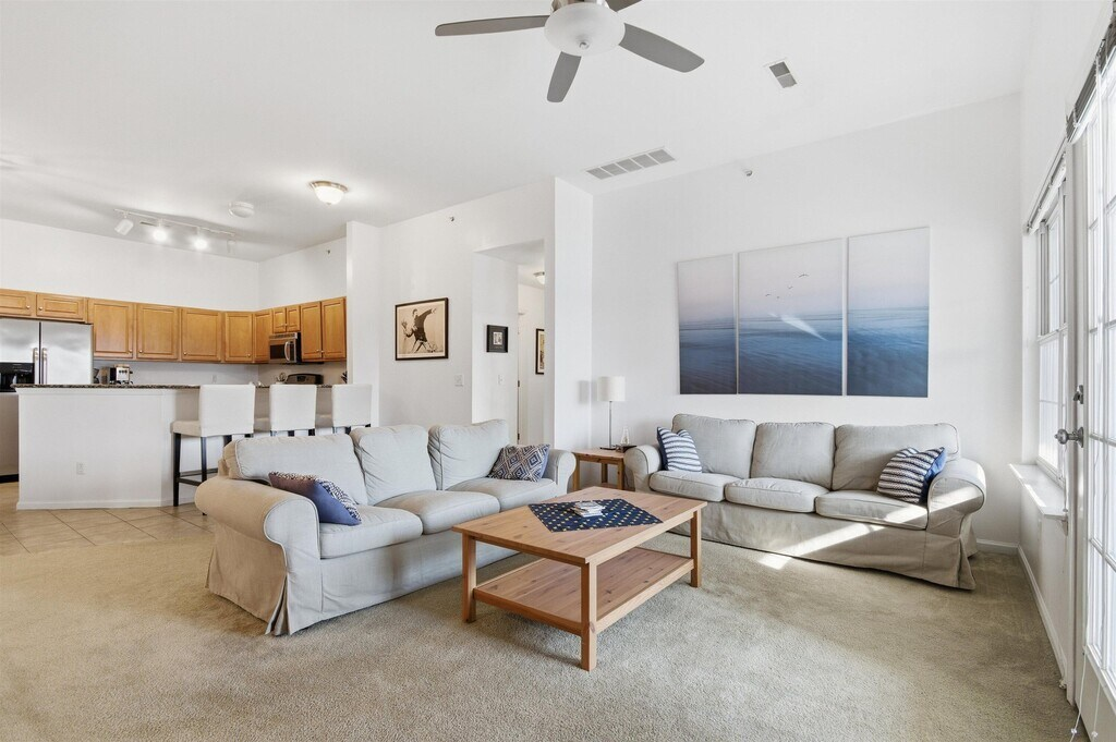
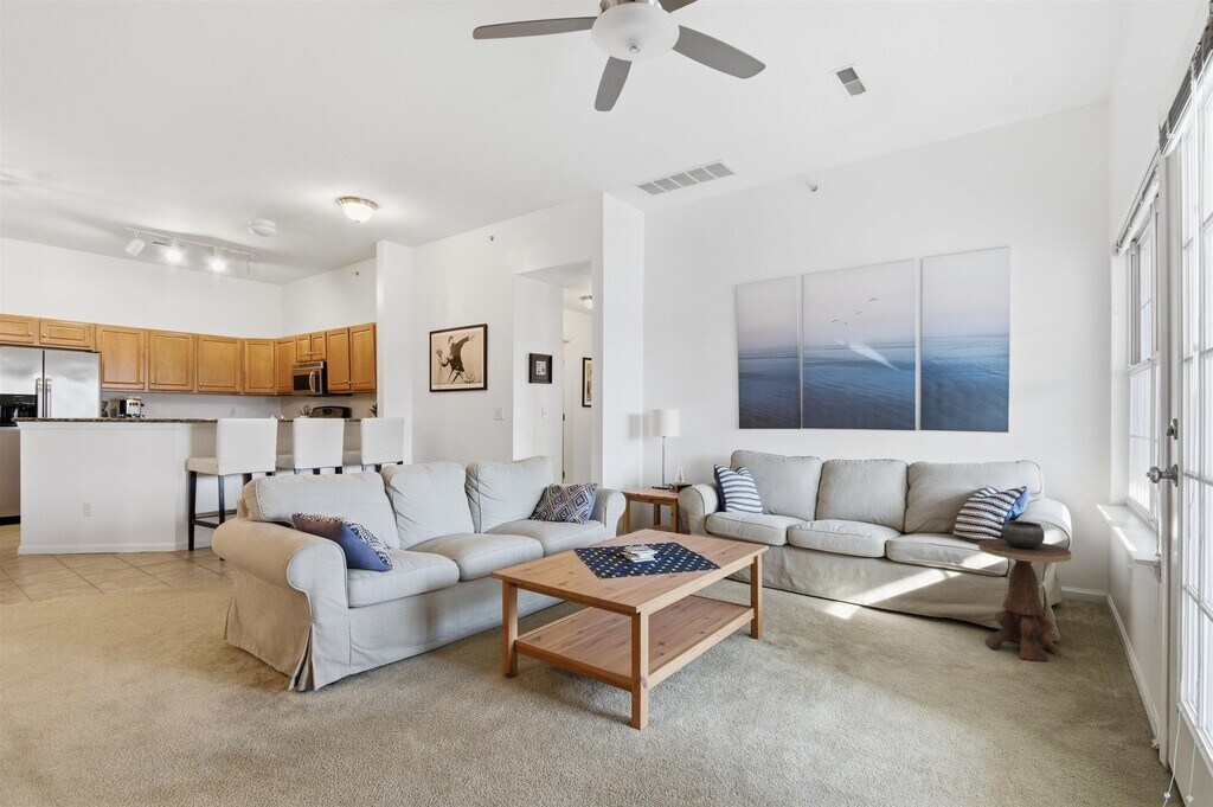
+ side table (1022, 585)
